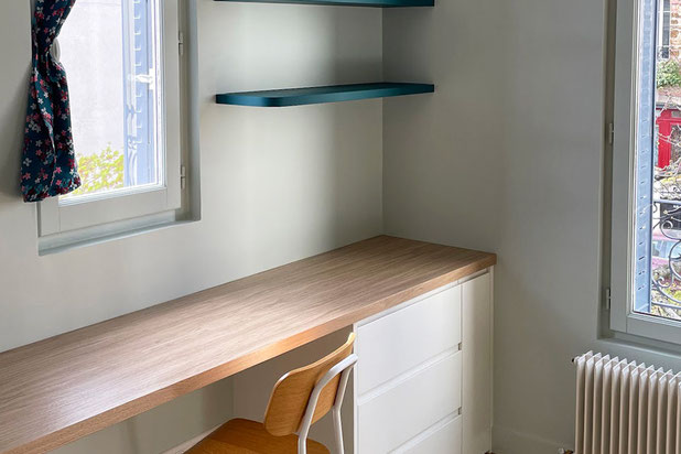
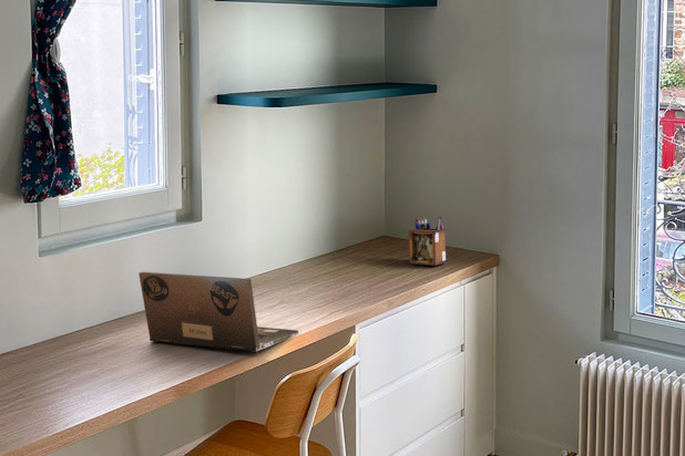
+ laptop (219, 303)
+ desk organizer (427, 239)
